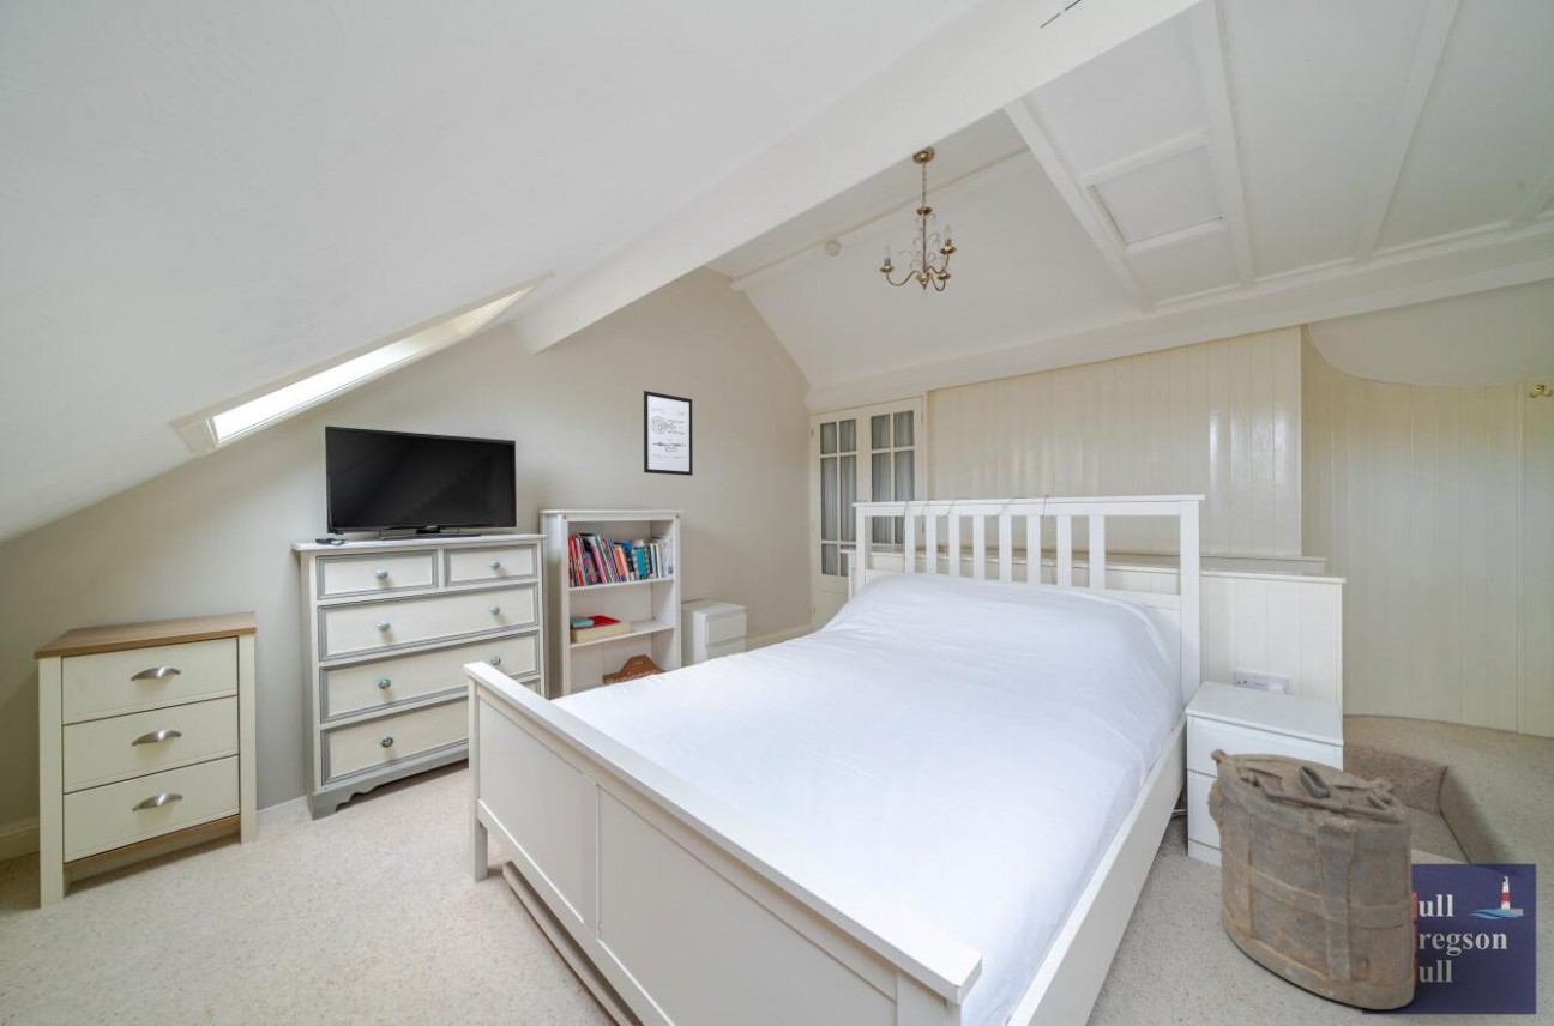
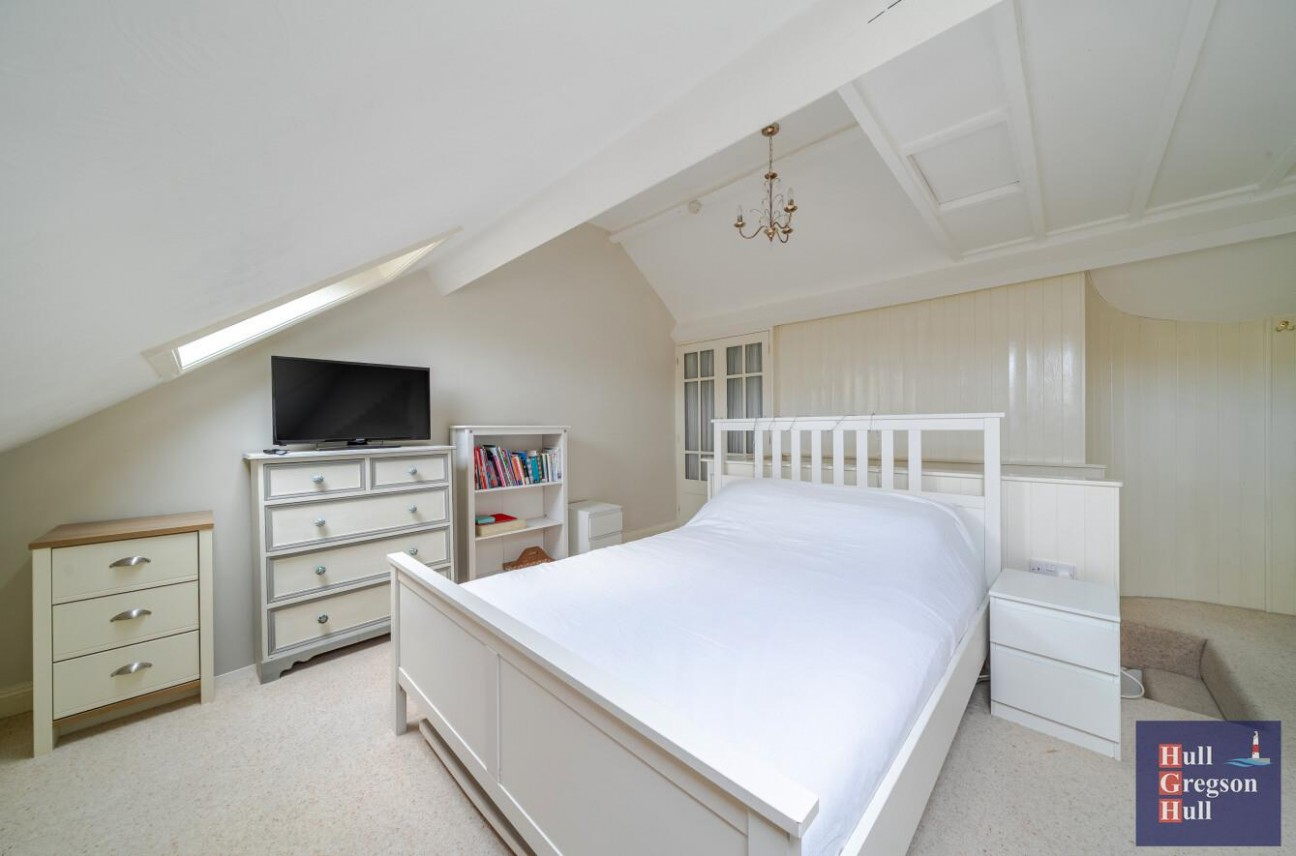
- laundry hamper (1297, 852)
- wall art (668, 434)
